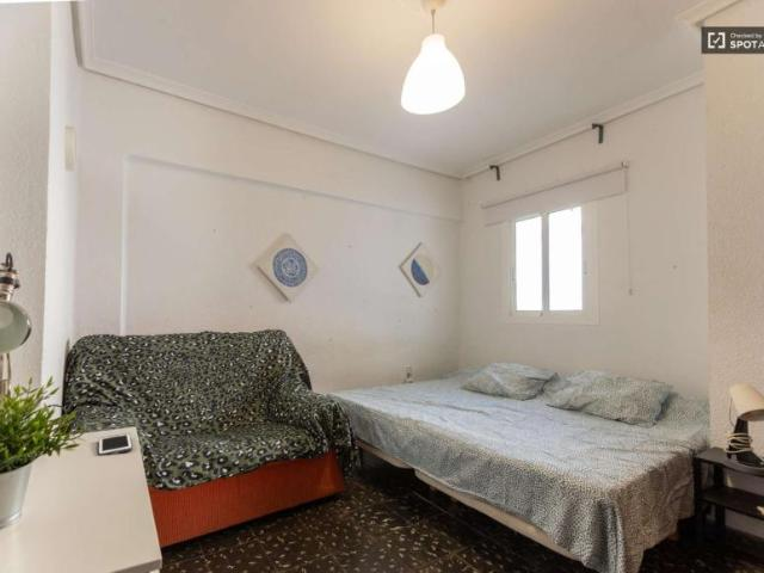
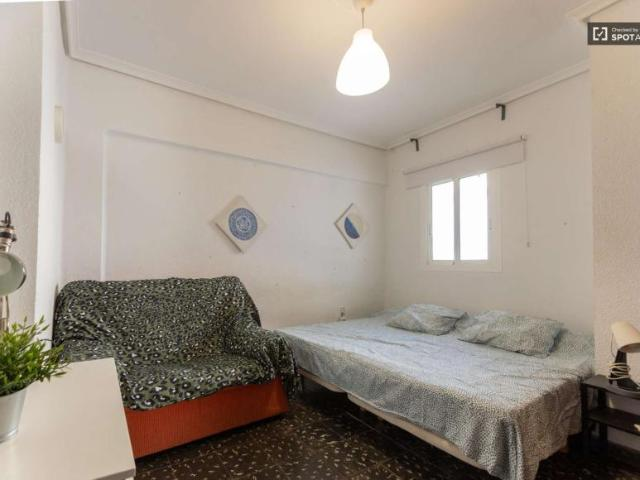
- cell phone (115, 444)
